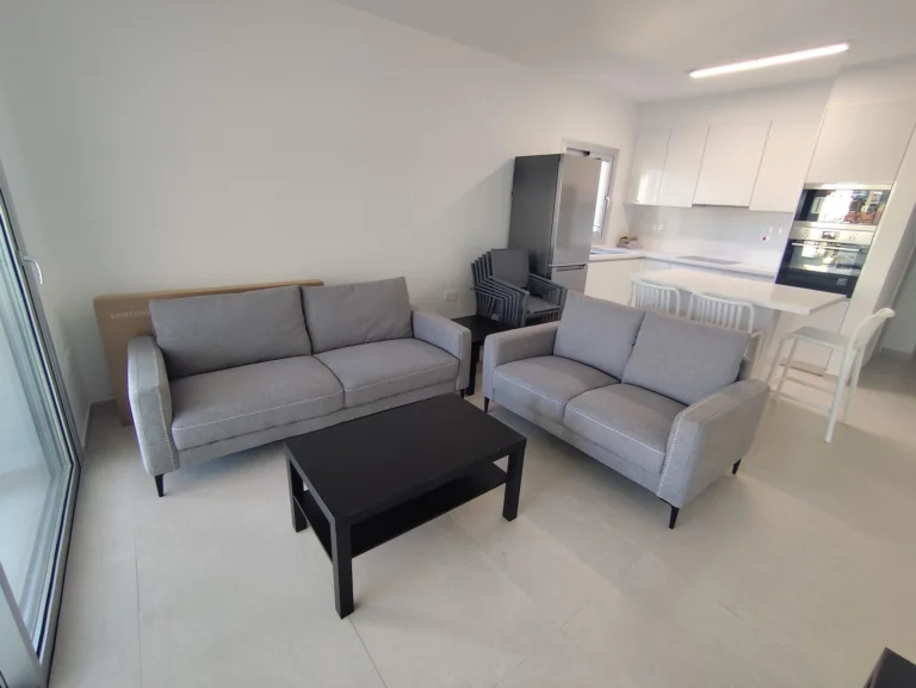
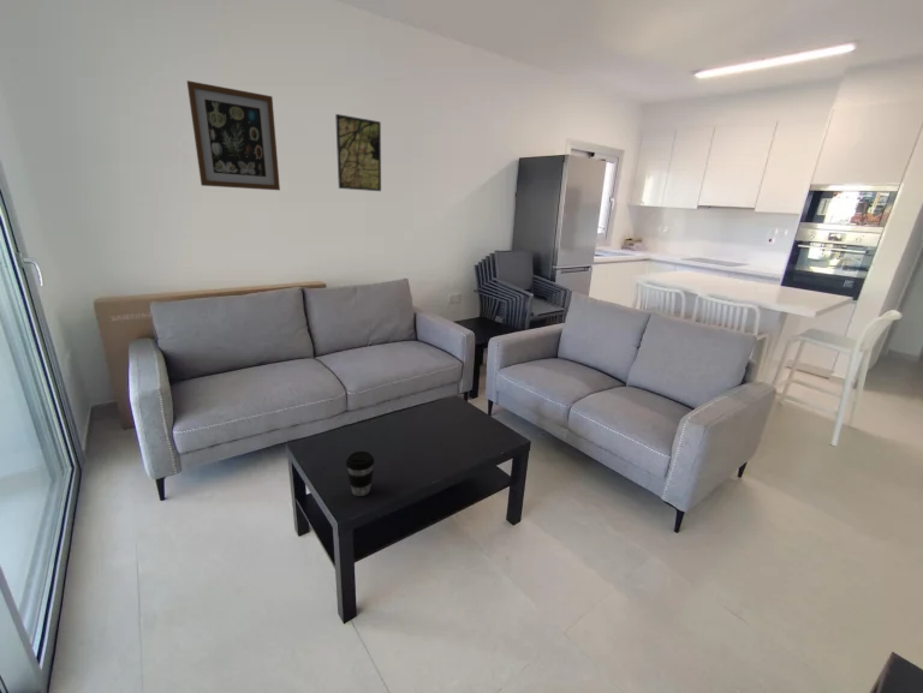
+ wall art (237, 139)
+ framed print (359, 155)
+ coffee cup (361, 473)
